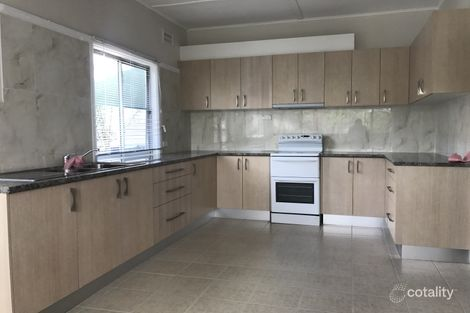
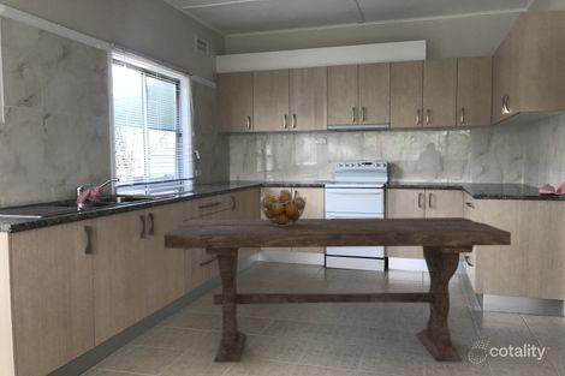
+ fruit basket (282, 207)
+ dining table (331, 294)
